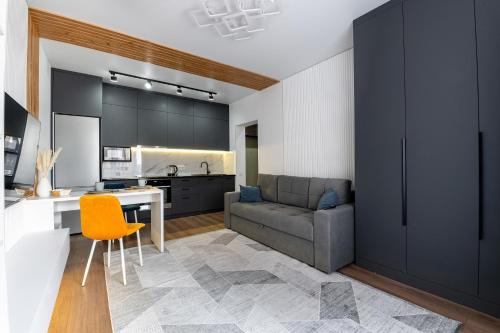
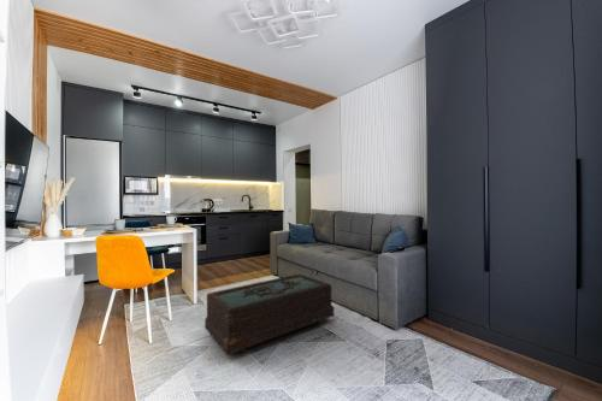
+ coffee table (272, 307)
